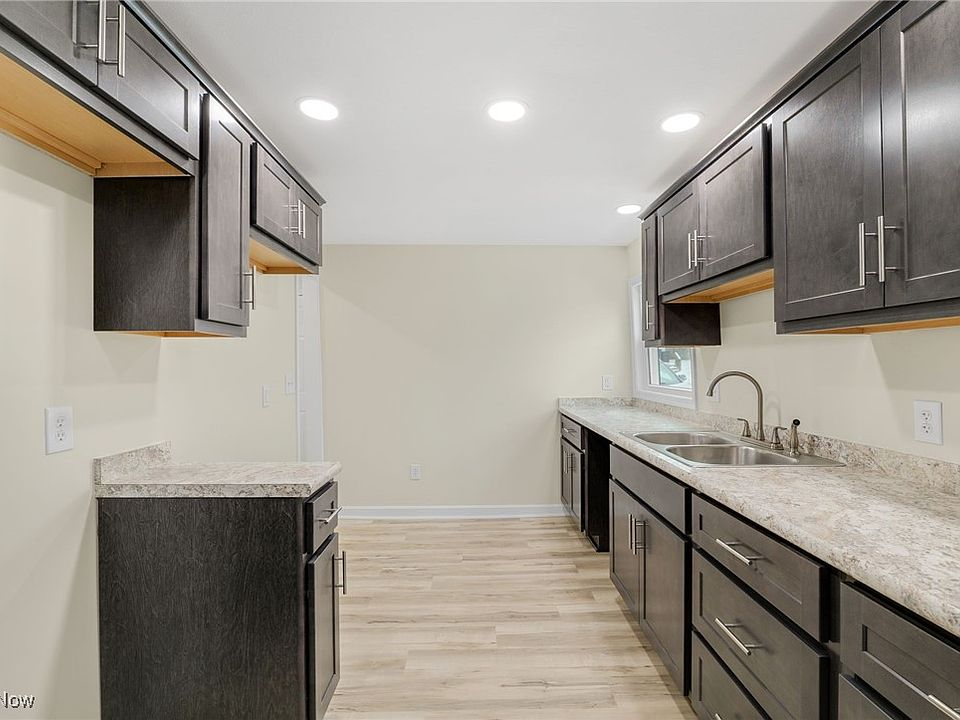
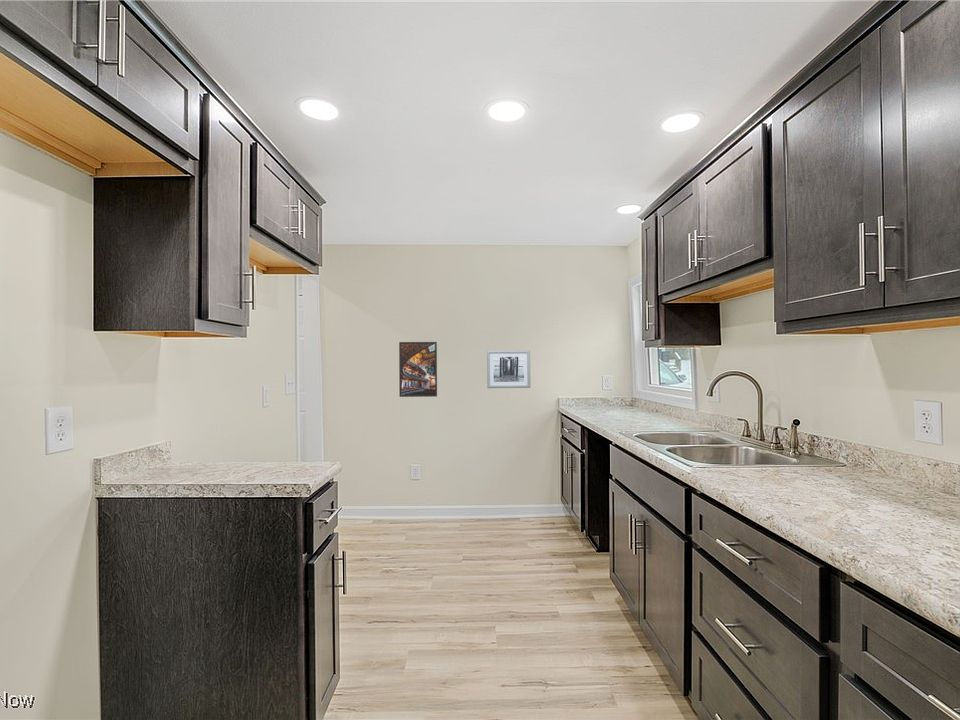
+ wall art (508, 369)
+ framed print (418, 369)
